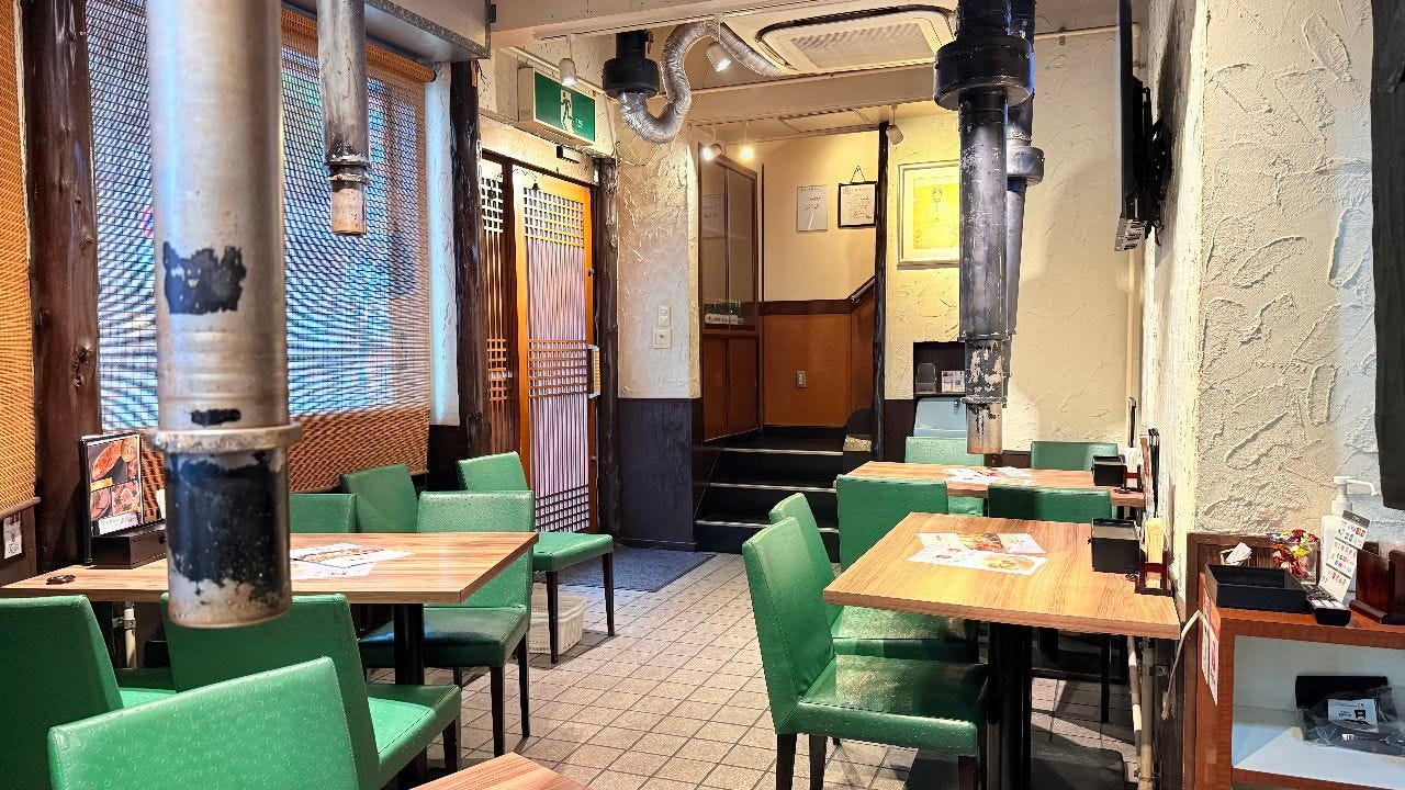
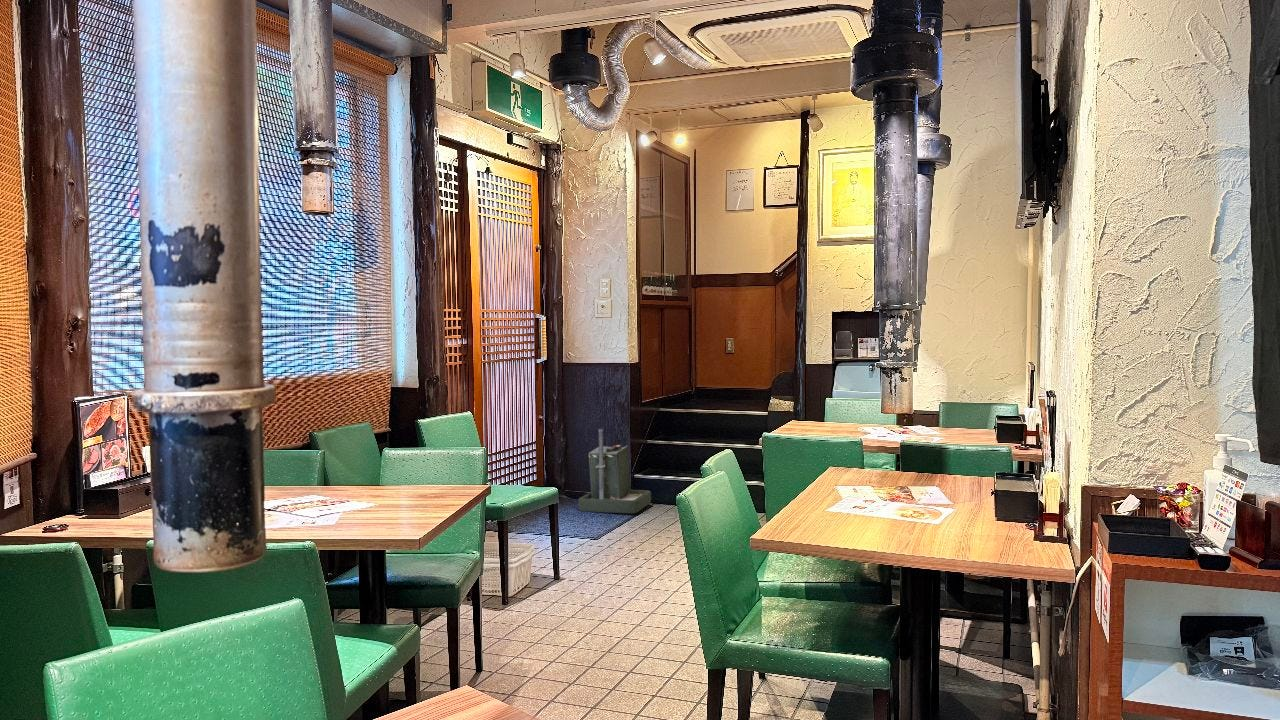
+ utility box (614, 467)
